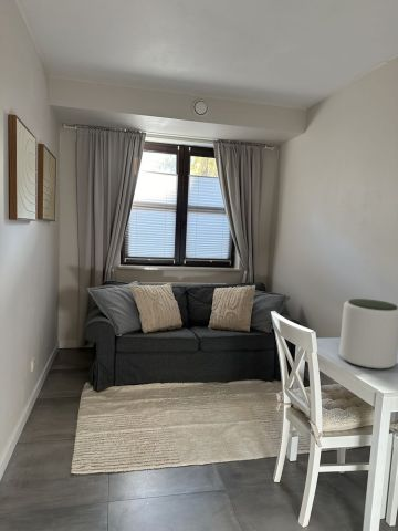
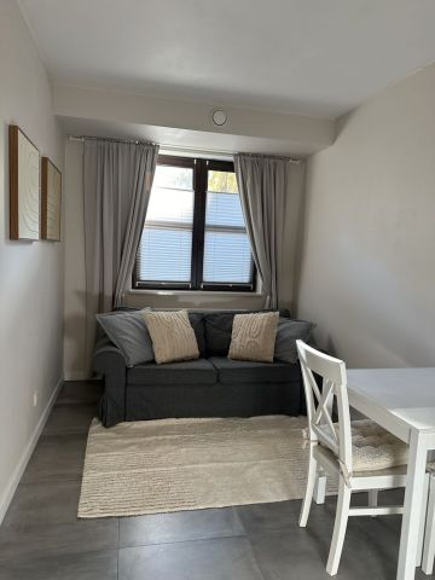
- plant pot (369, 332)
